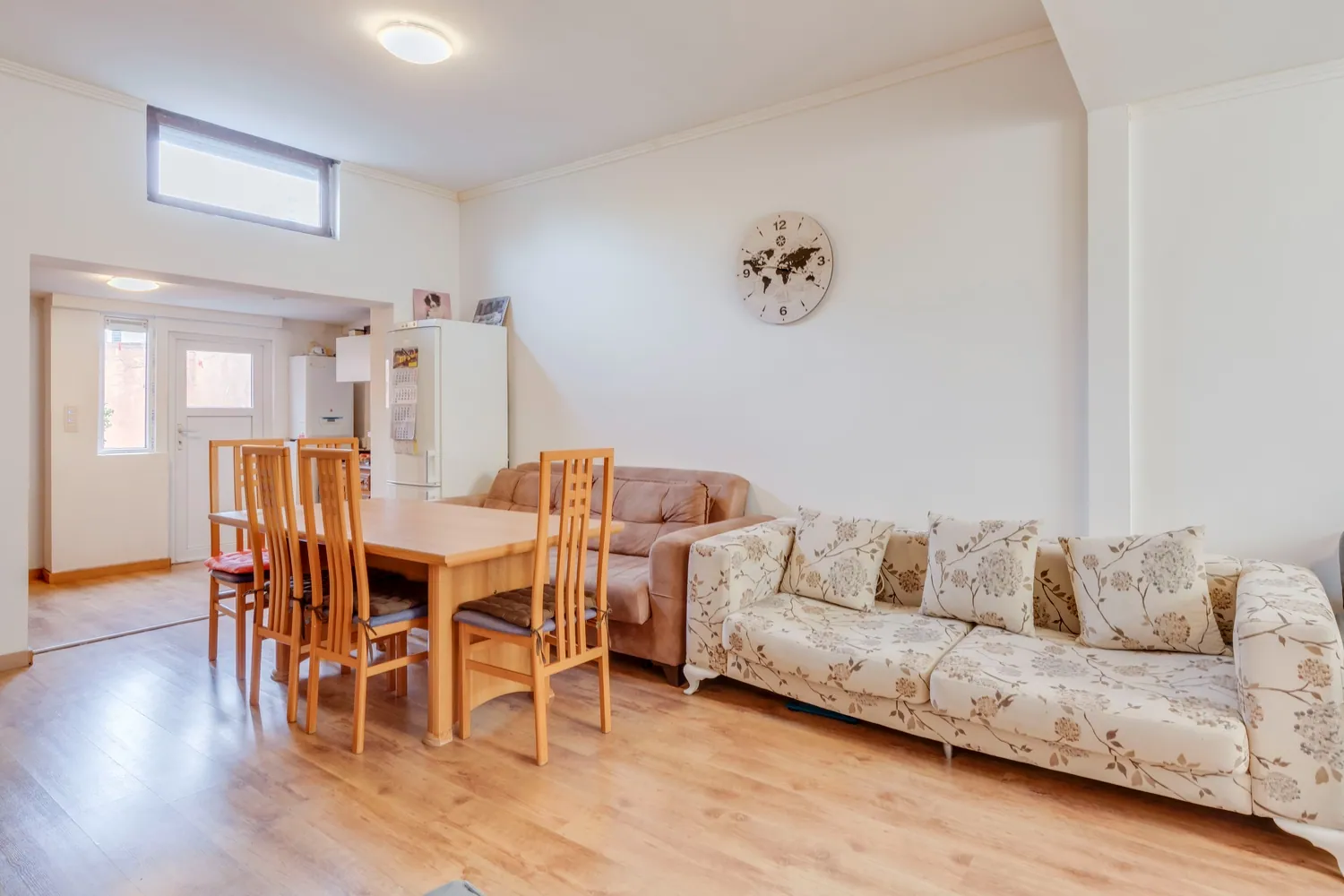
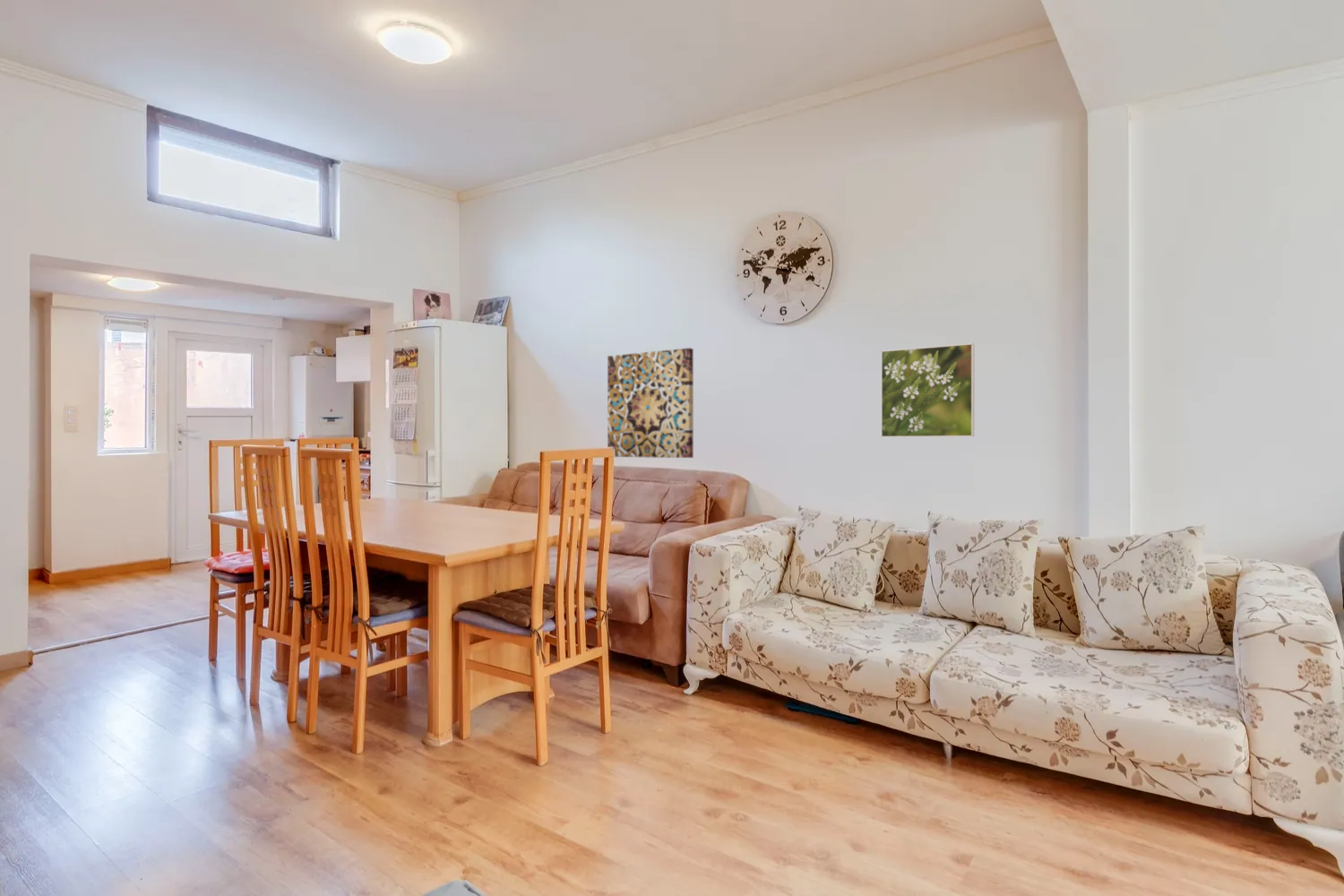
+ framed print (926, 392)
+ wall art (649, 404)
